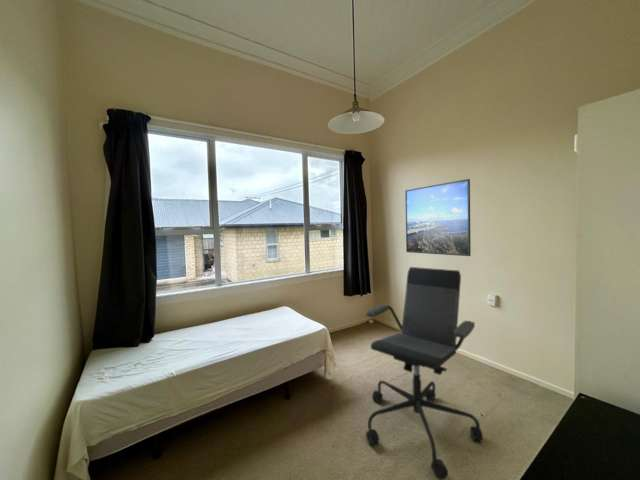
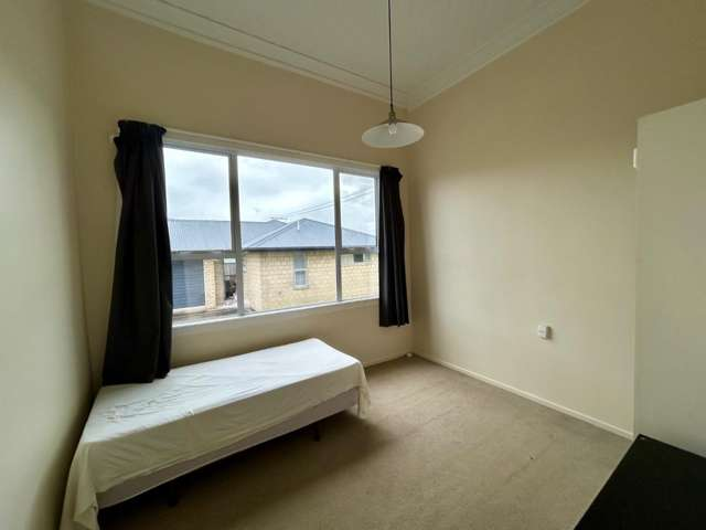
- office chair (416, 350)
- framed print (434, 219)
